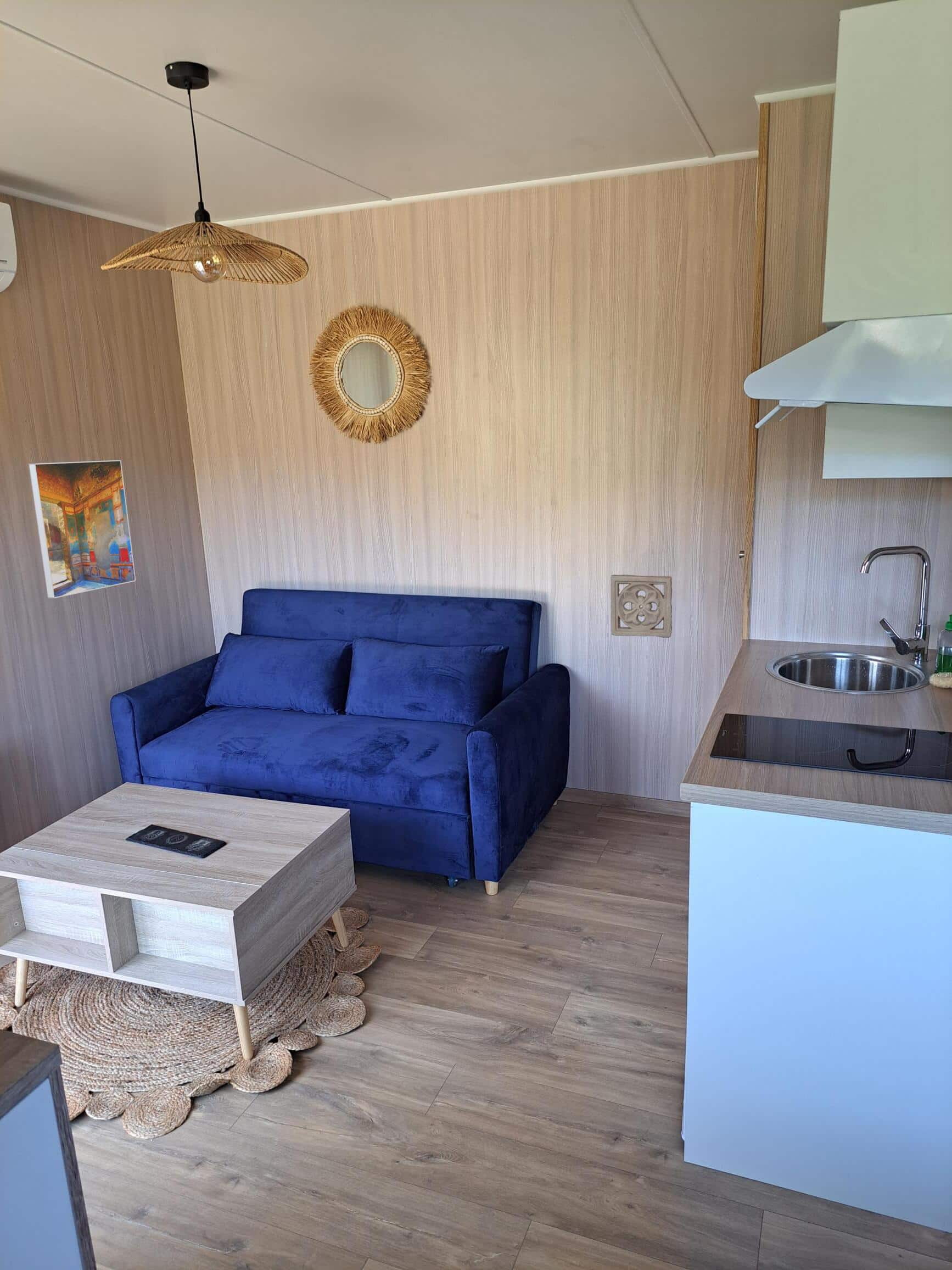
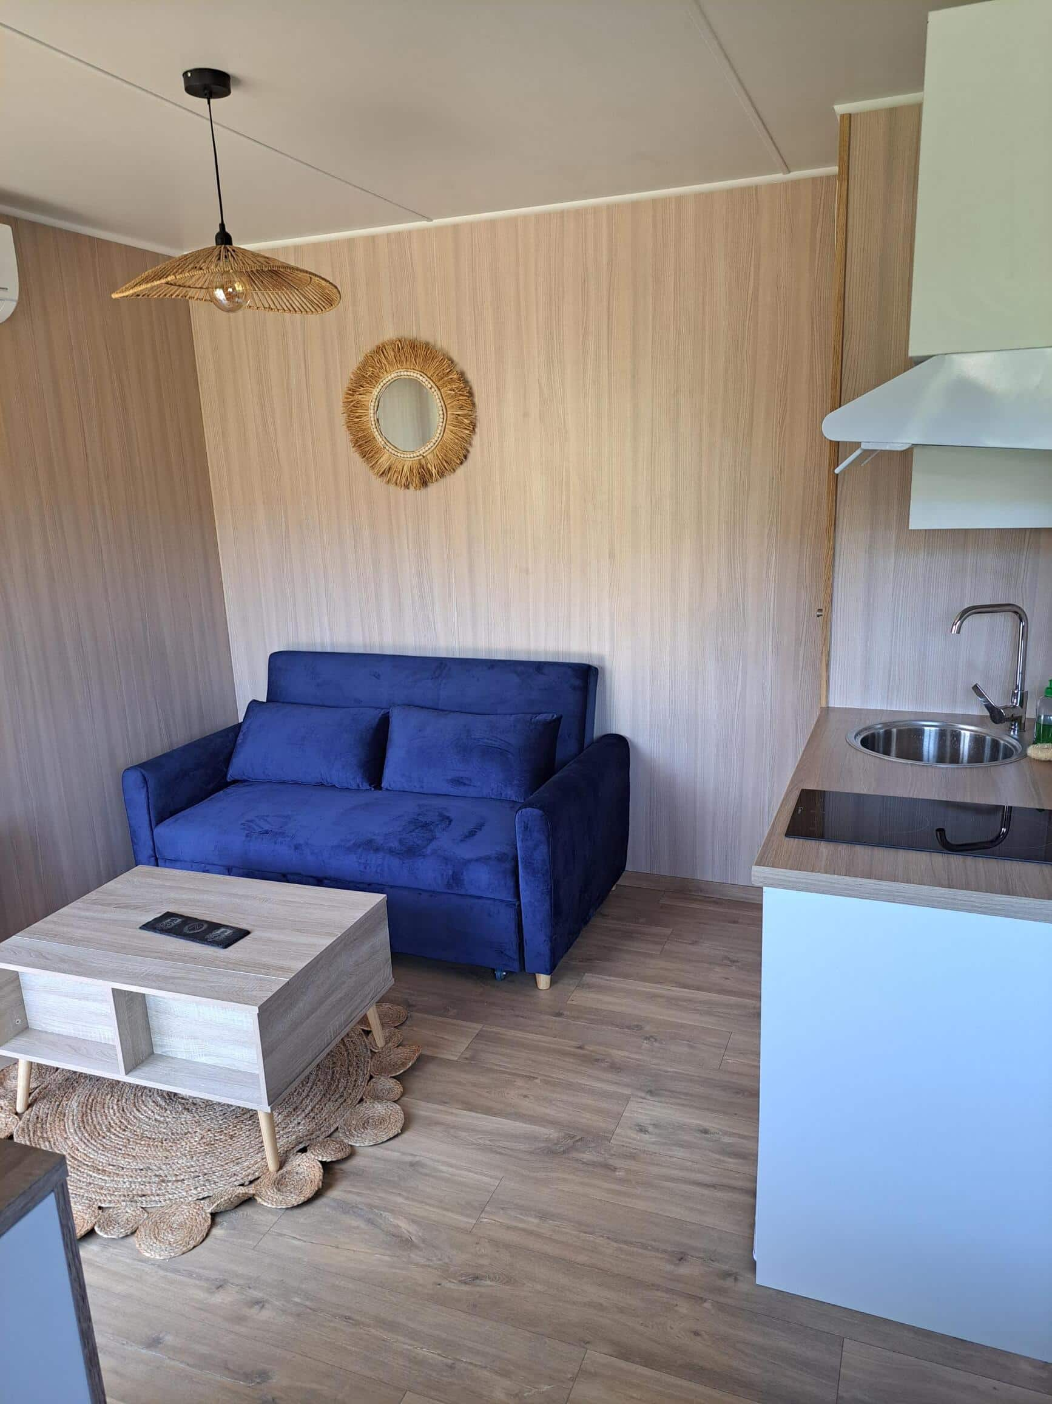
- wall ornament (640, 605)
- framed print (86, 526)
